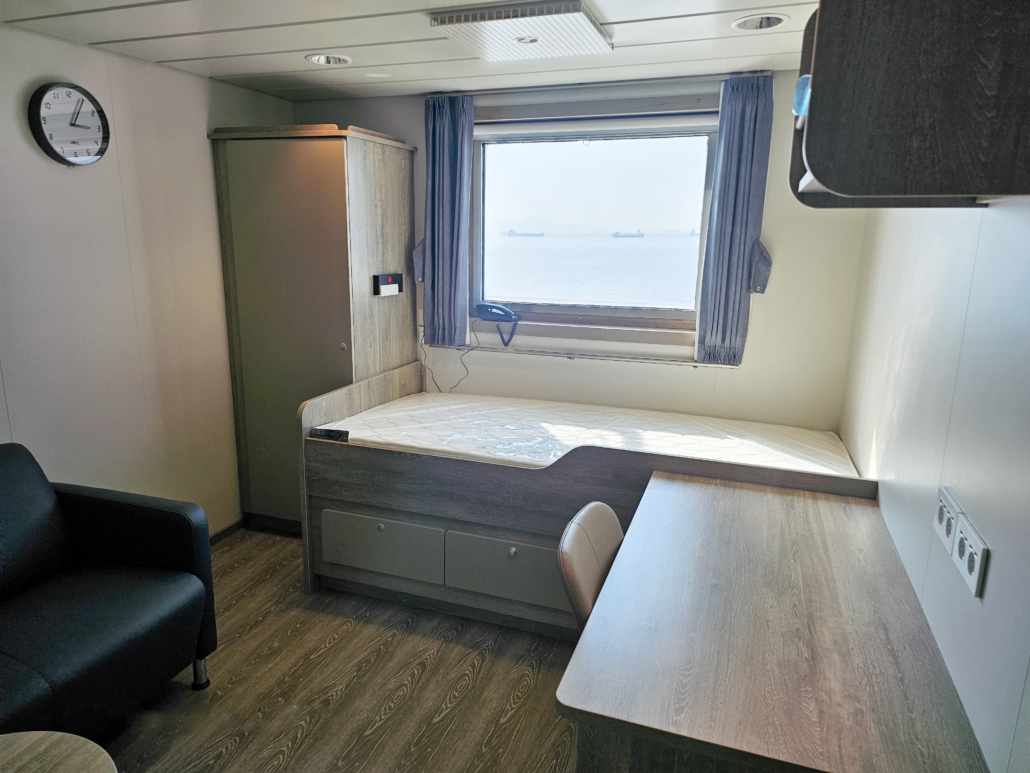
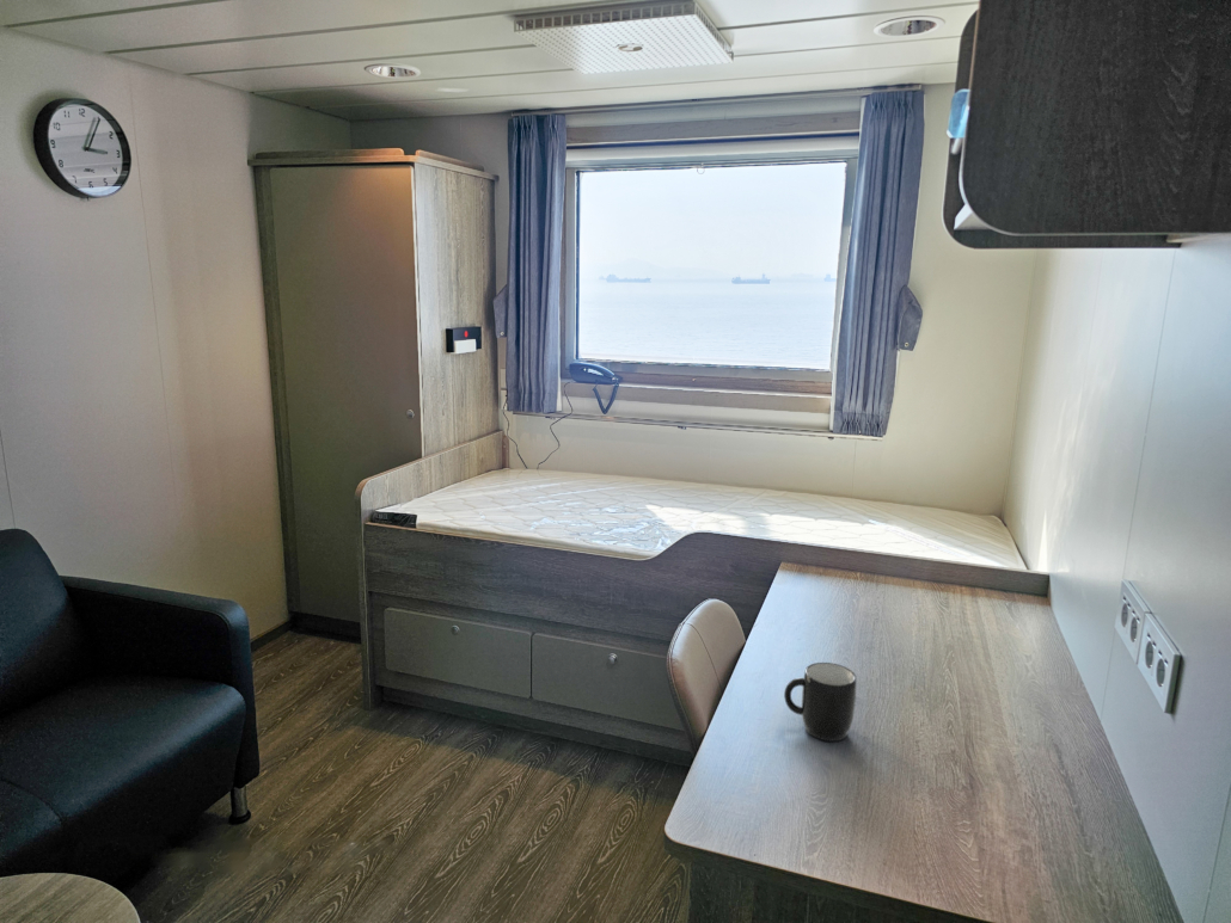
+ mug (819, 700)
